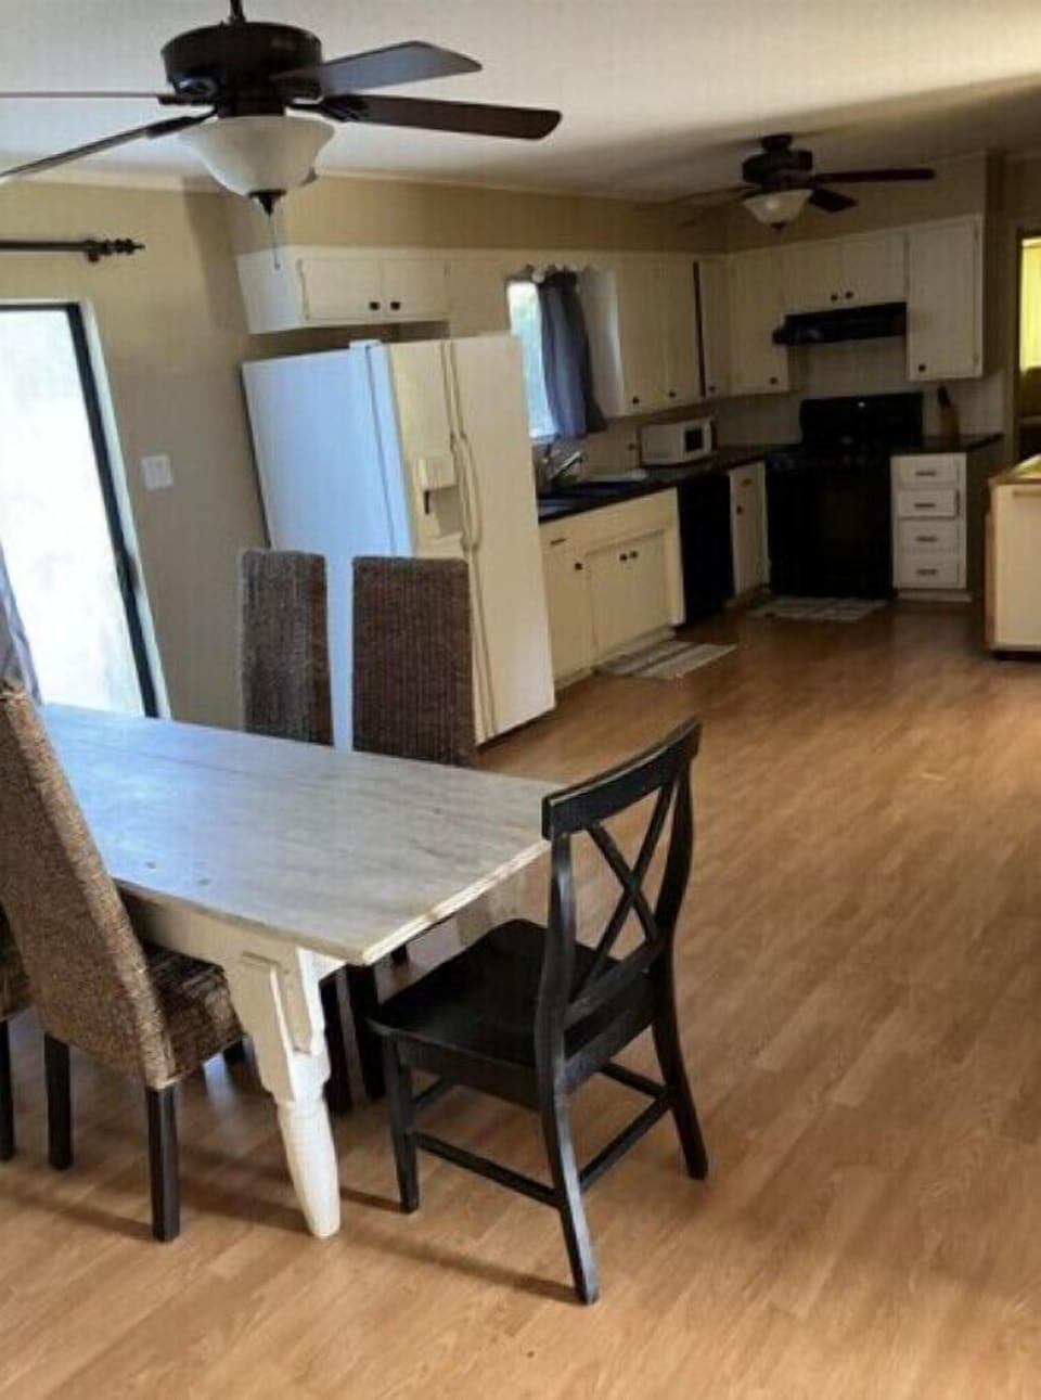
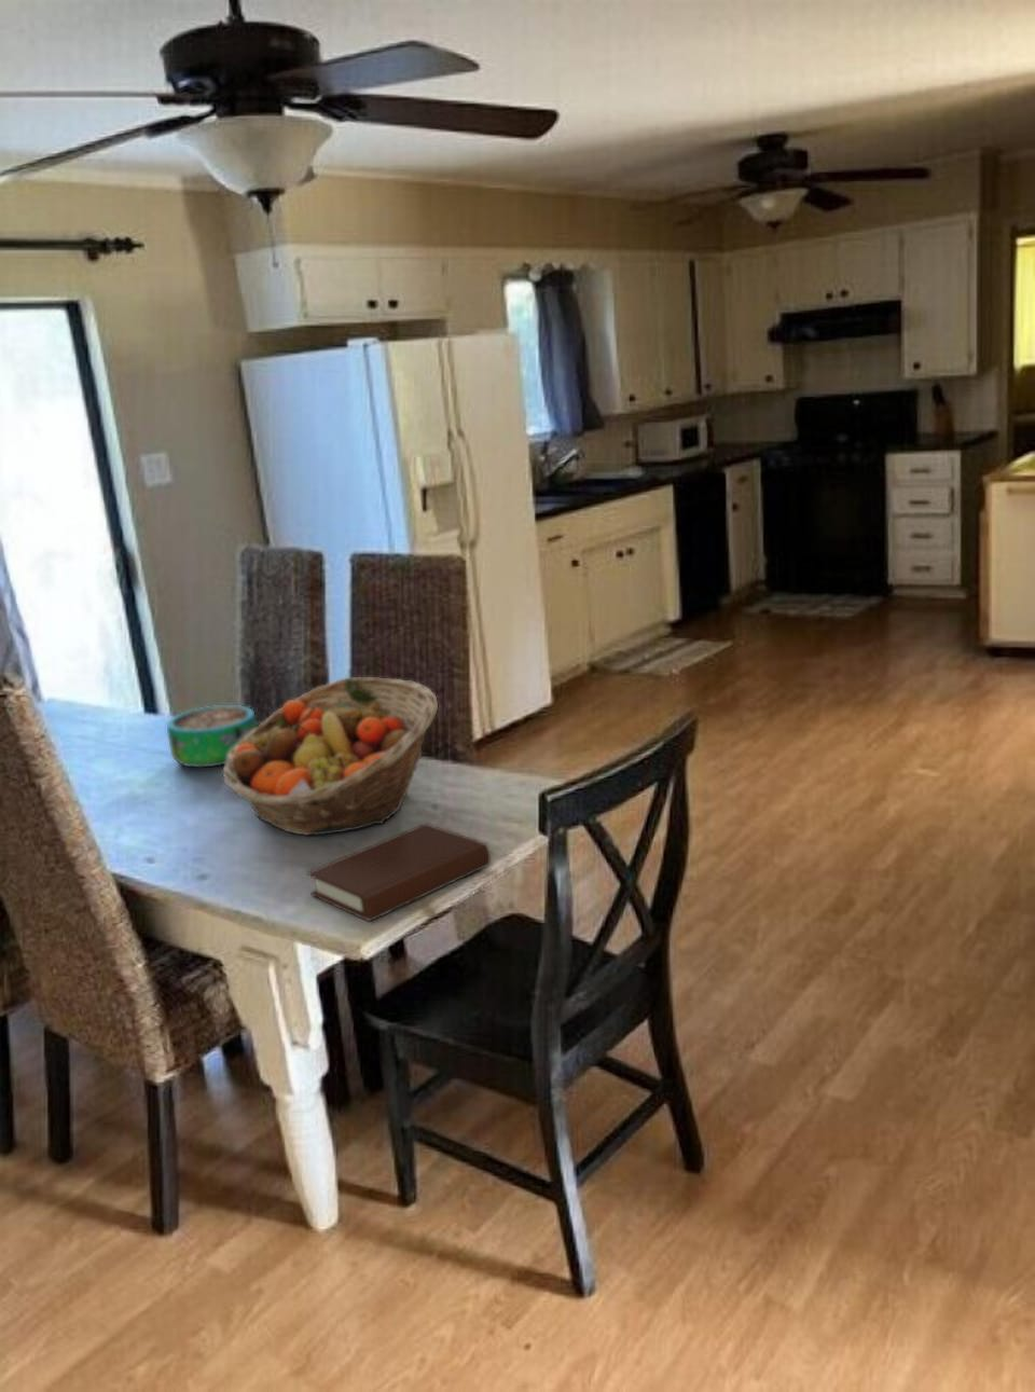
+ book (400, 869)
+ decorative bowl (212, 735)
+ fruit basket (332, 753)
